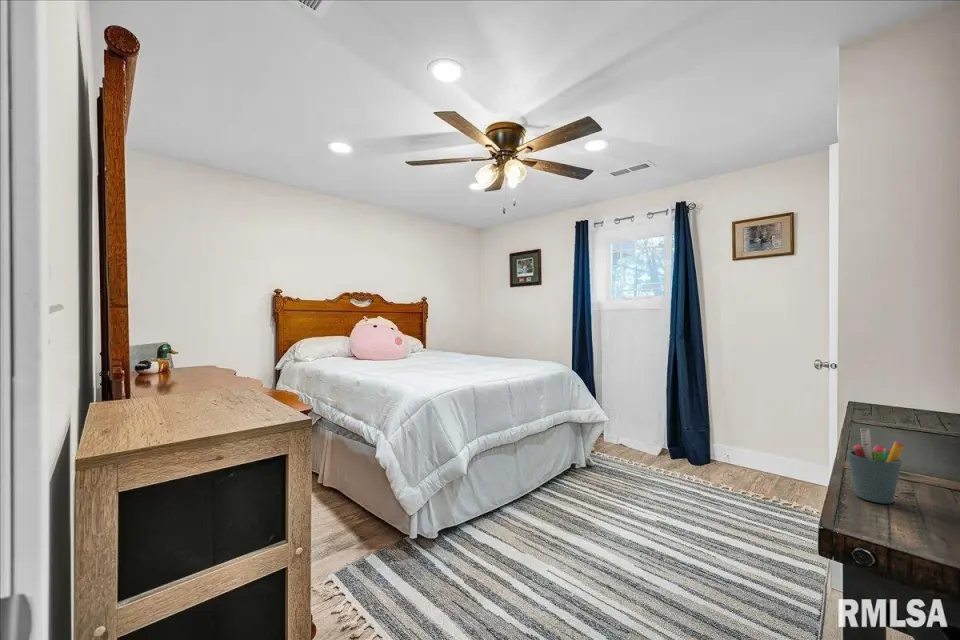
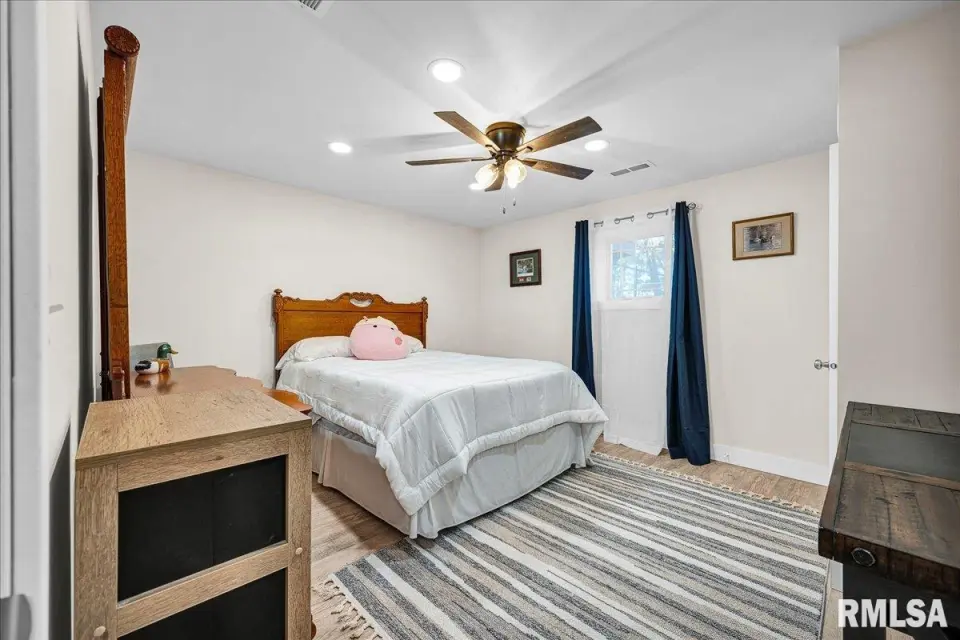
- pen holder (874, 465)
